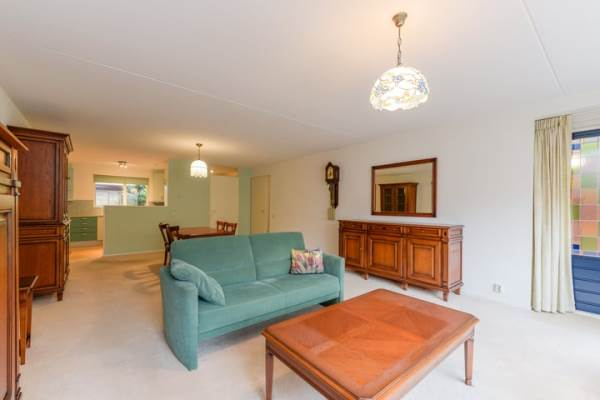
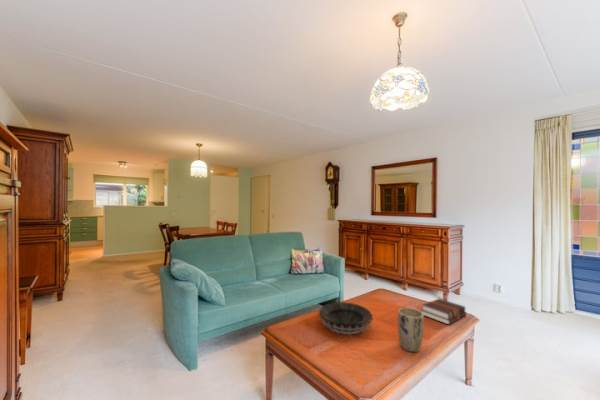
+ hardback book (443, 310)
+ plant pot (410, 329)
+ decorative bowl (344, 320)
